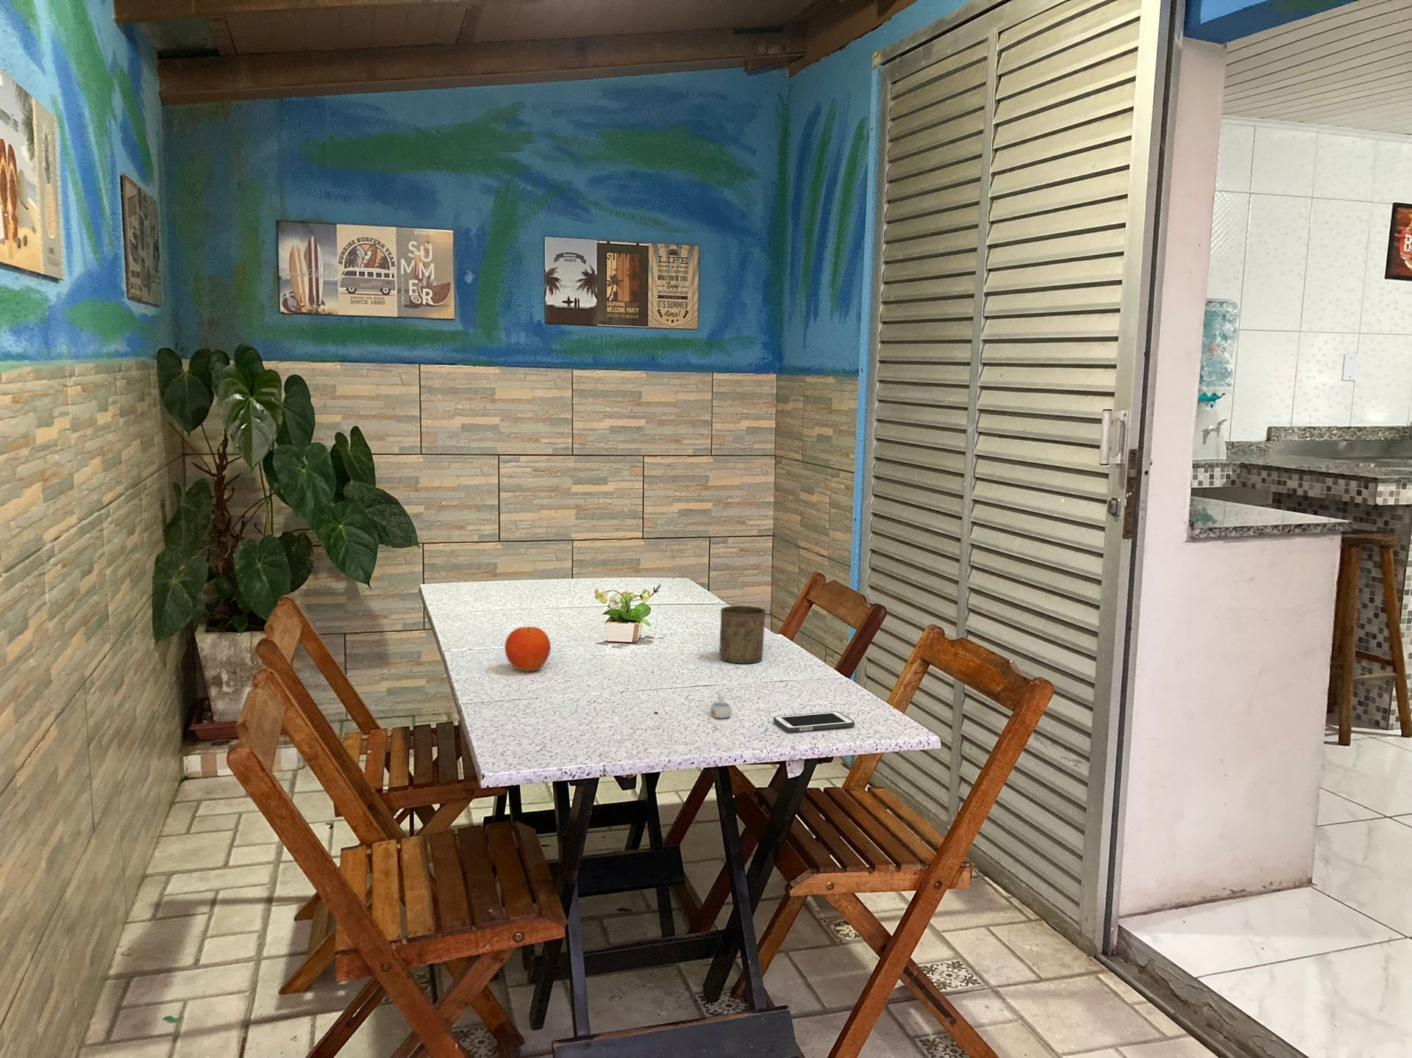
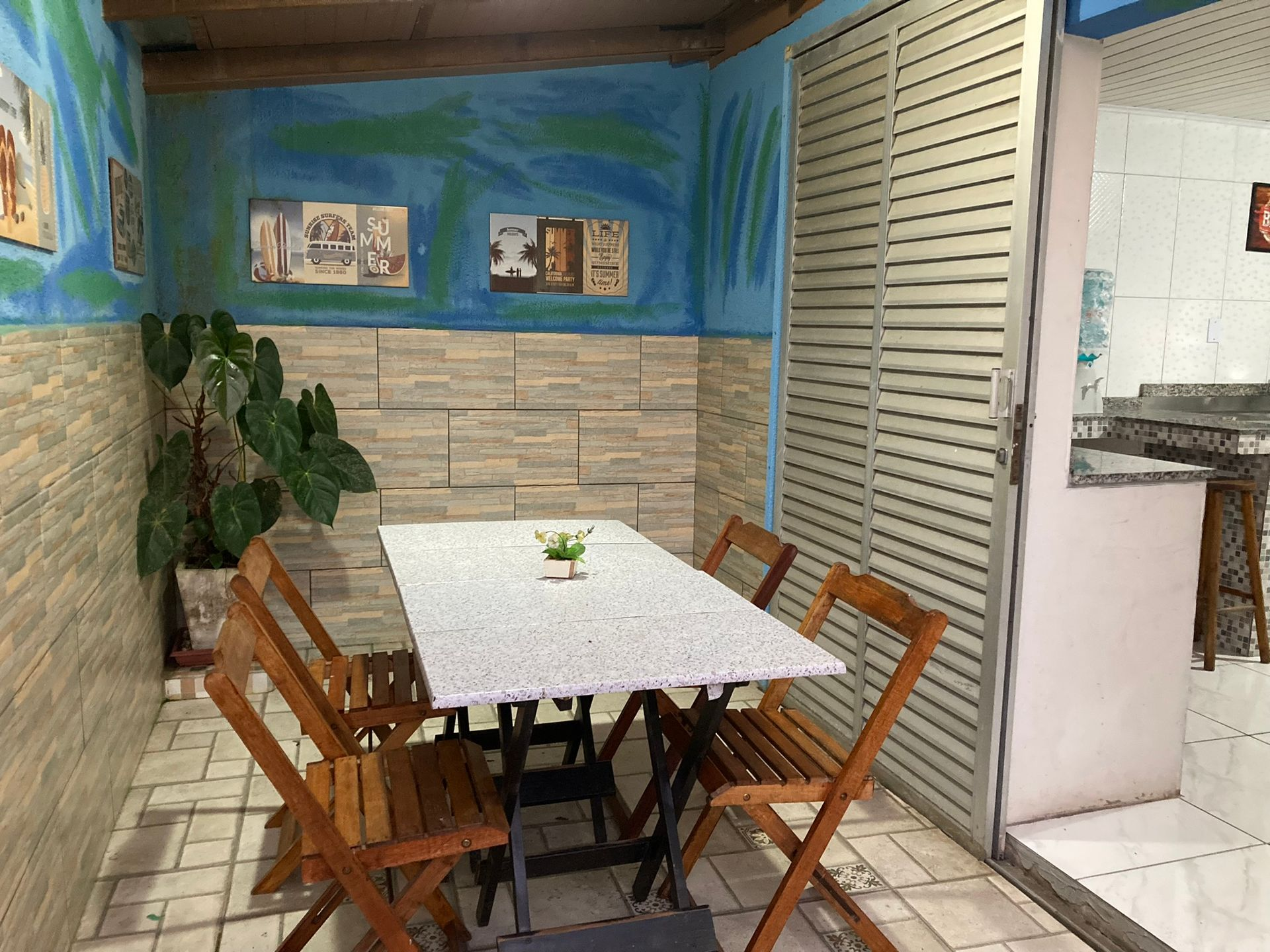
- cup (723, 708)
- cup (742, 635)
- cell phone (814, 721)
- fruit (527, 648)
